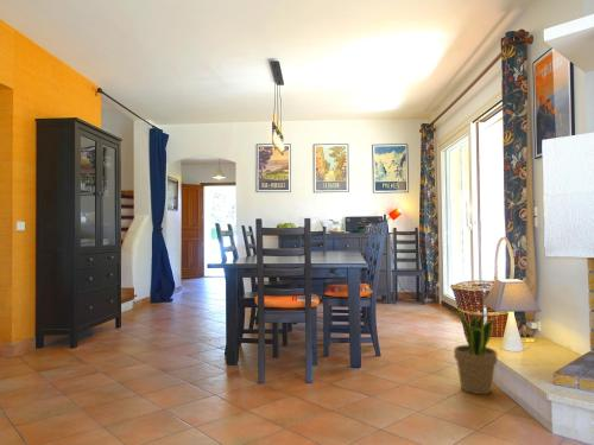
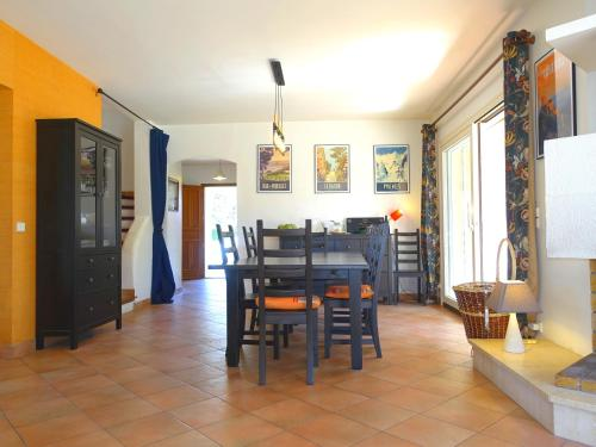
- potted plant (473, 349)
